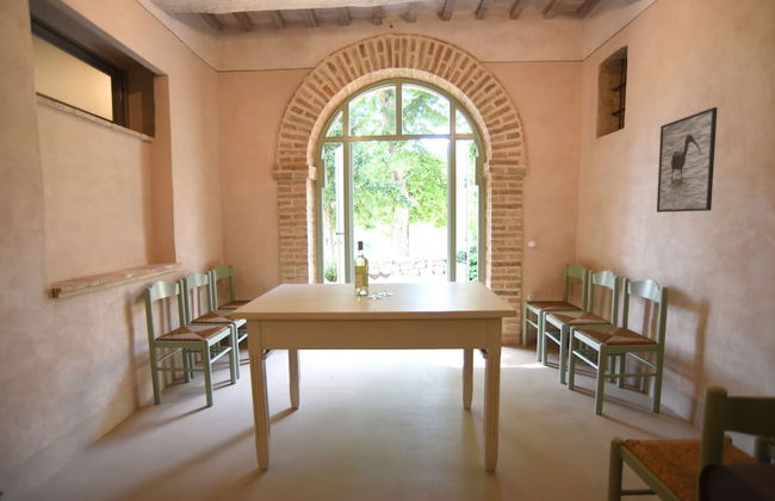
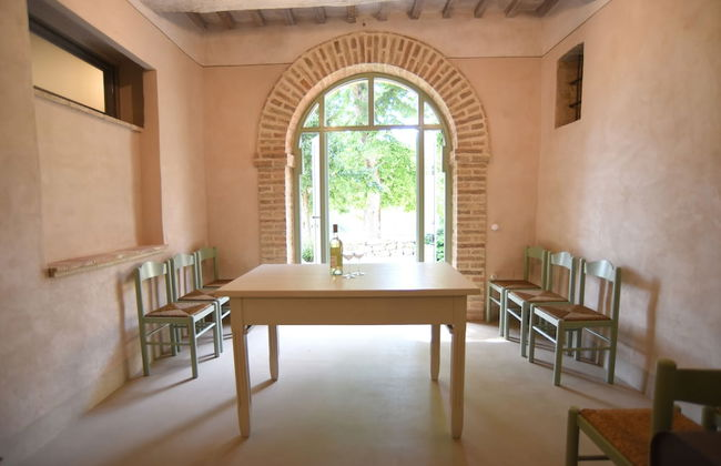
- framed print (683, 165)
